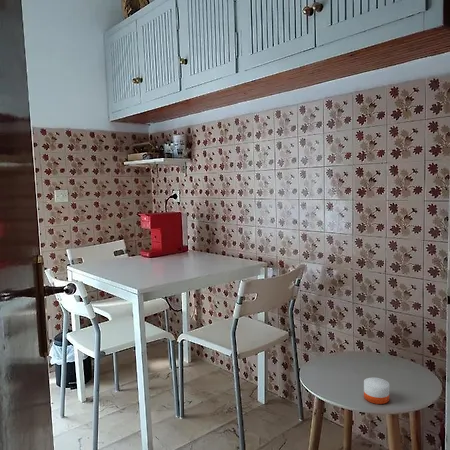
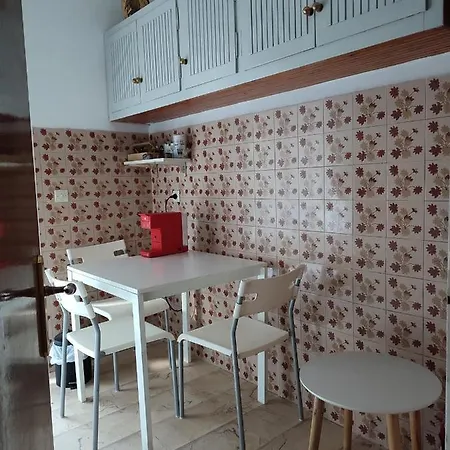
- candle (376, 382)
